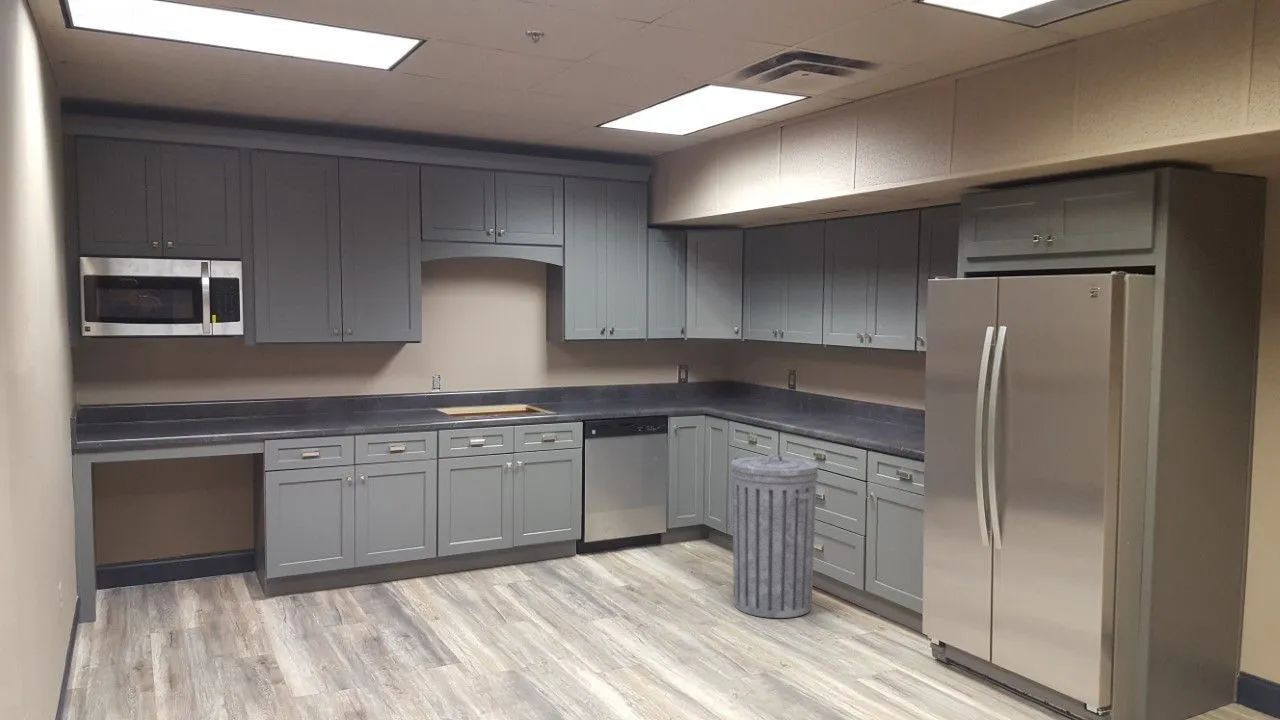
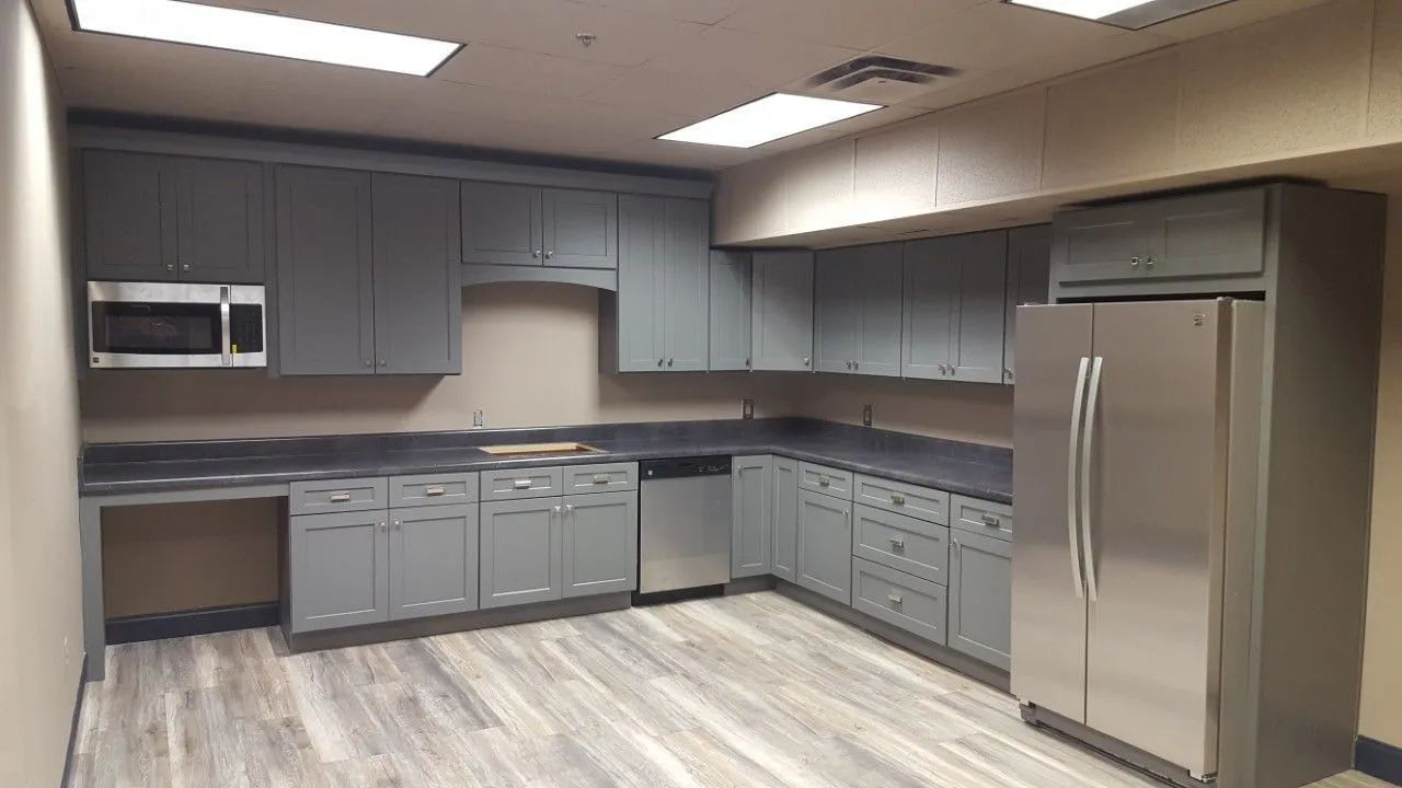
- trash can (773, 530)
